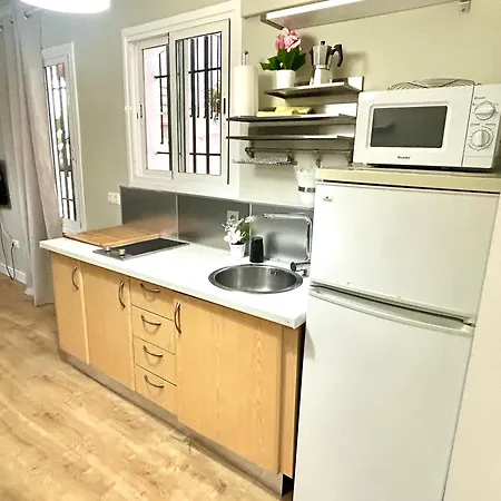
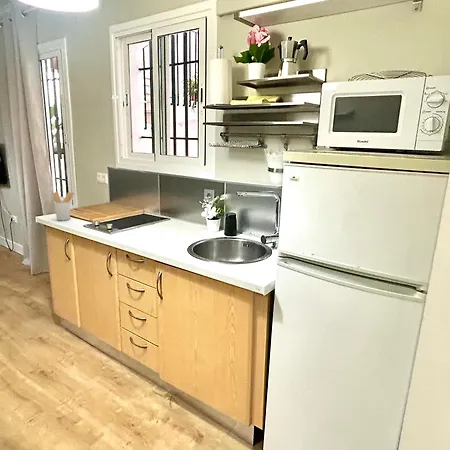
+ utensil holder (65, 205)
